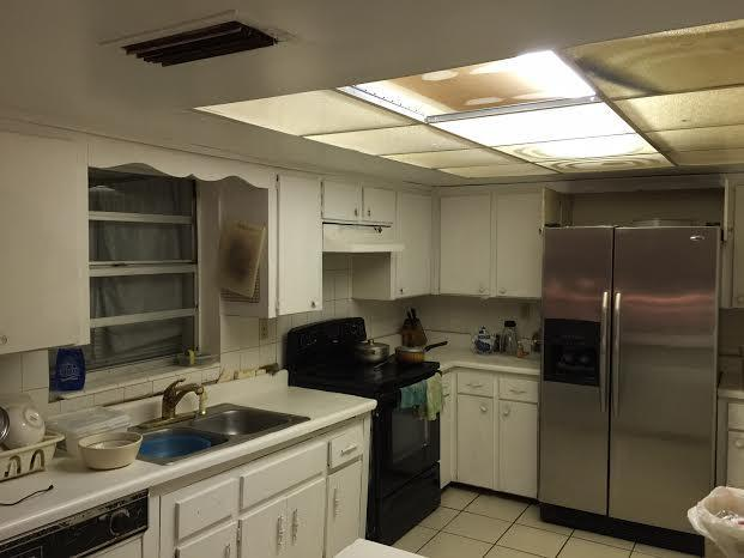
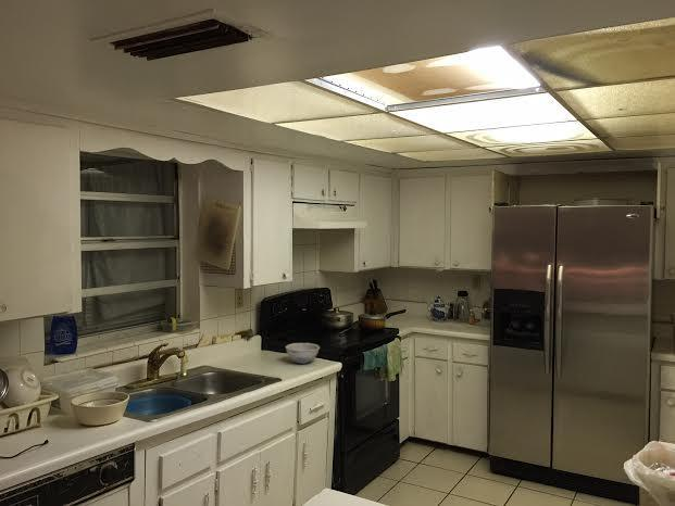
+ bowl (302, 354)
